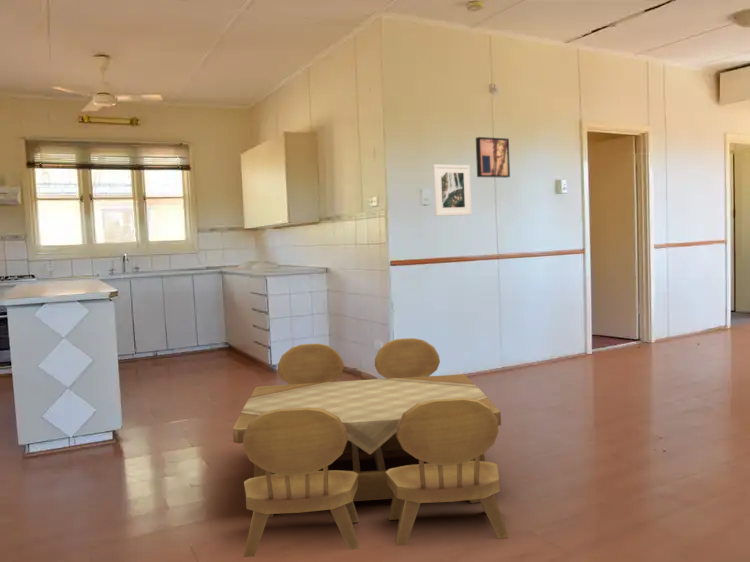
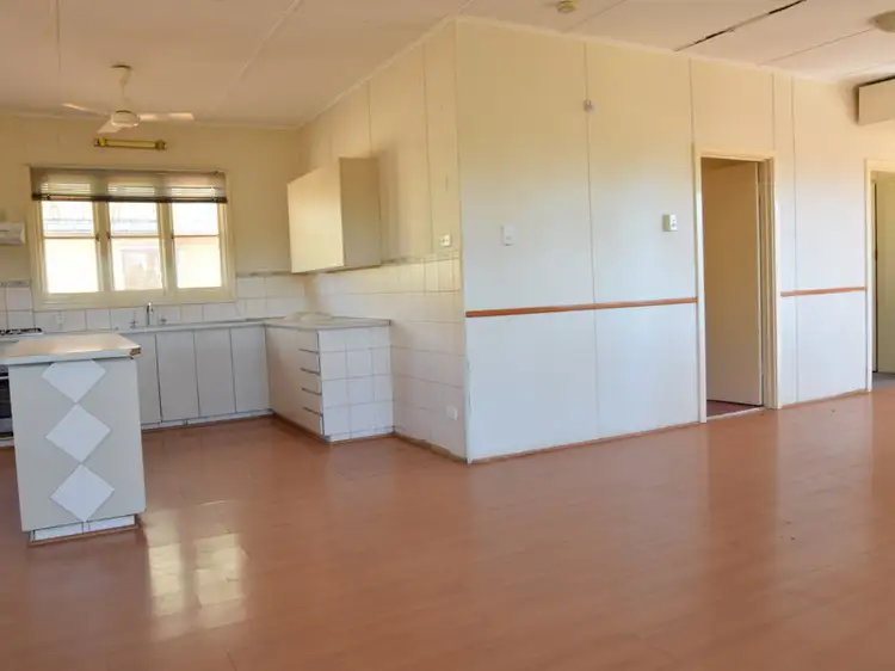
- wall art (493, 157)
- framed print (452, 190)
- dining table (365, 422)
